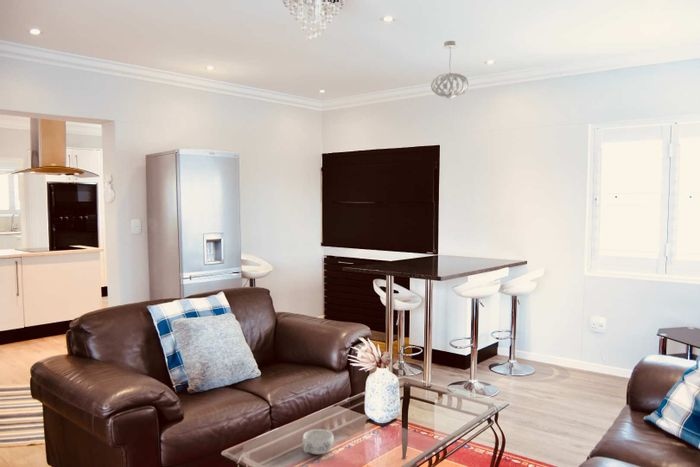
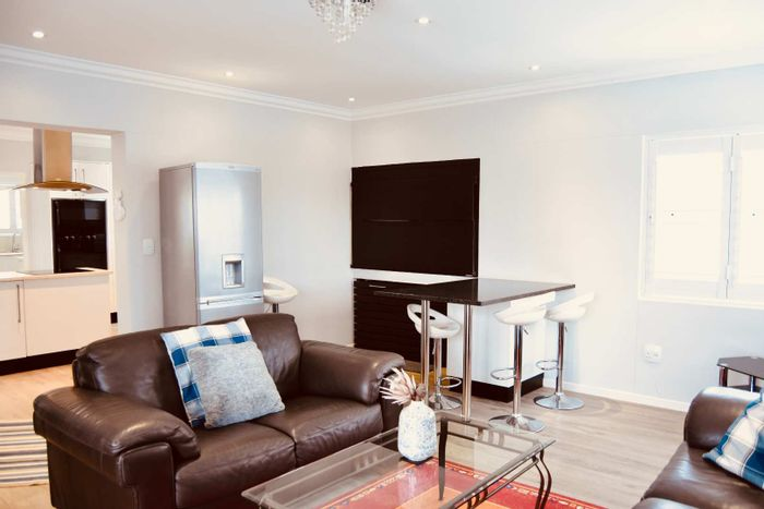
- pendant light (450, 70)
- decorative bowl (316, 443)
